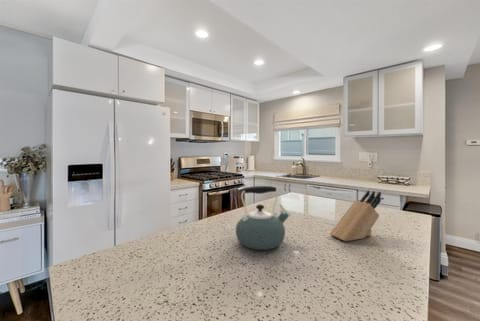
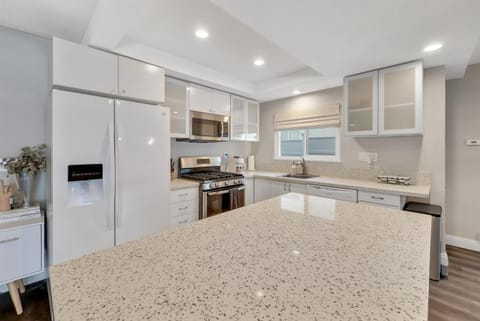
- knife block (357, 213)
- kettle (264, 214)
